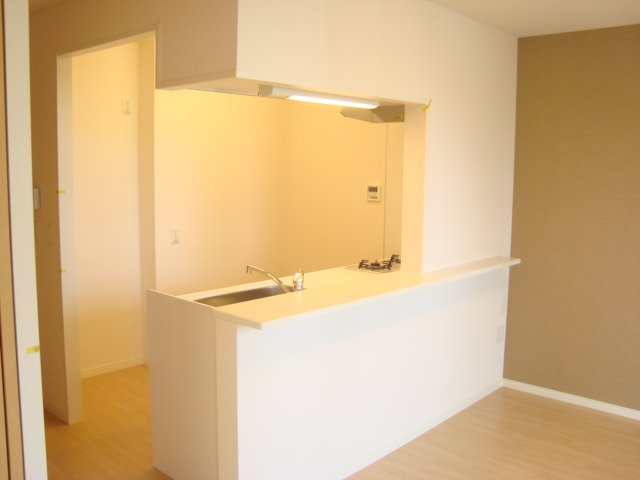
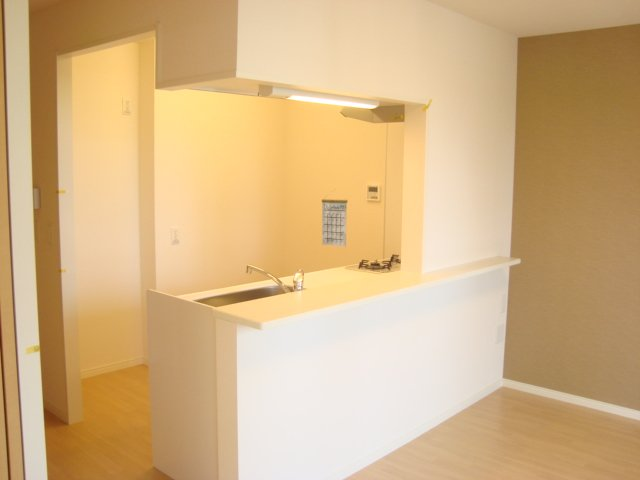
+ calendar (334, 217)
